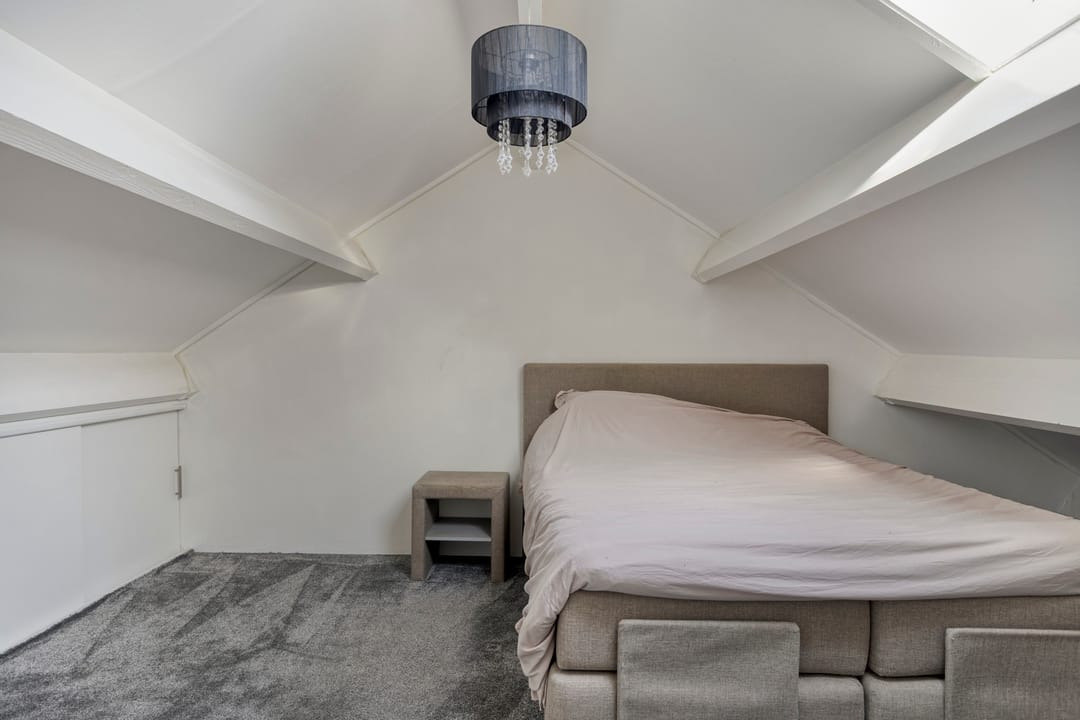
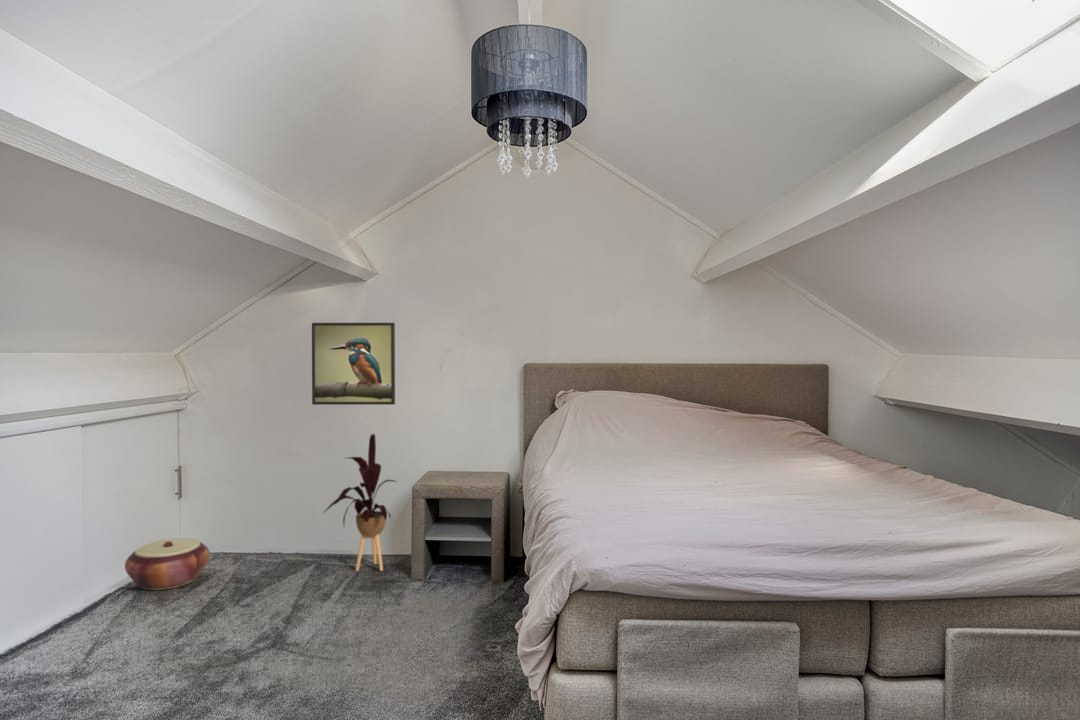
+ house plant (362, 500)
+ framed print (353, 363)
+ woven basket (168, 561)
